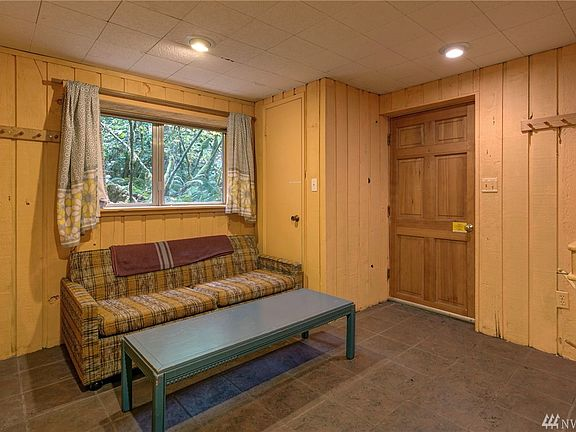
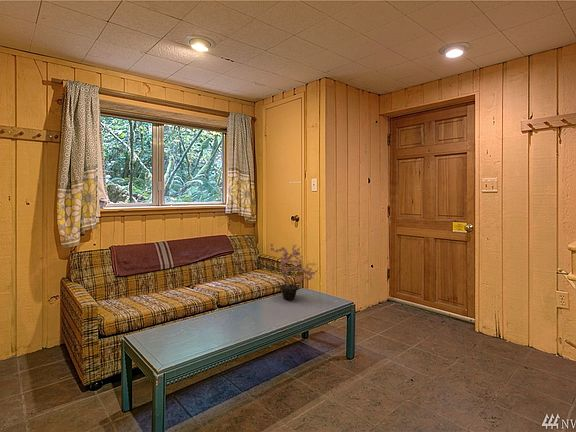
+ potted plant (295, 270)
